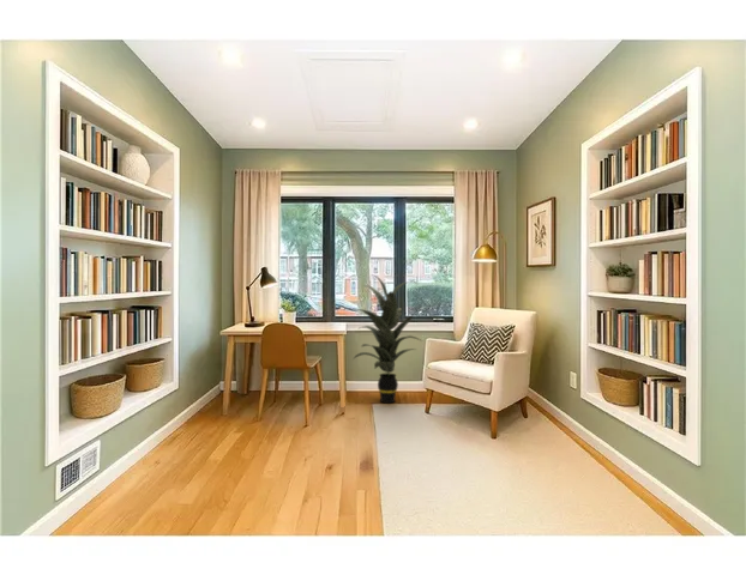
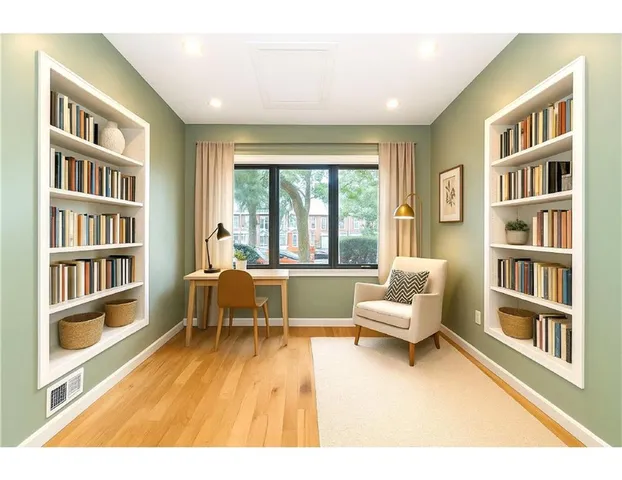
- indoor plant (383, 337)
